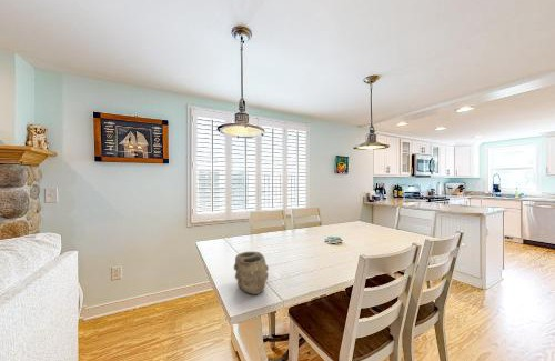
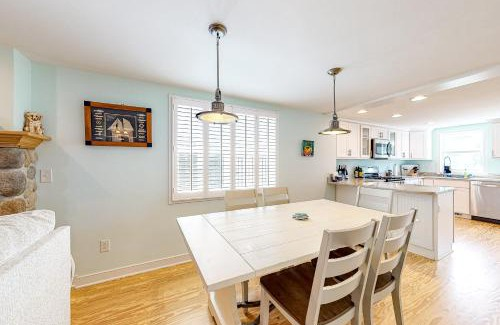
- bowl (250, 271)
